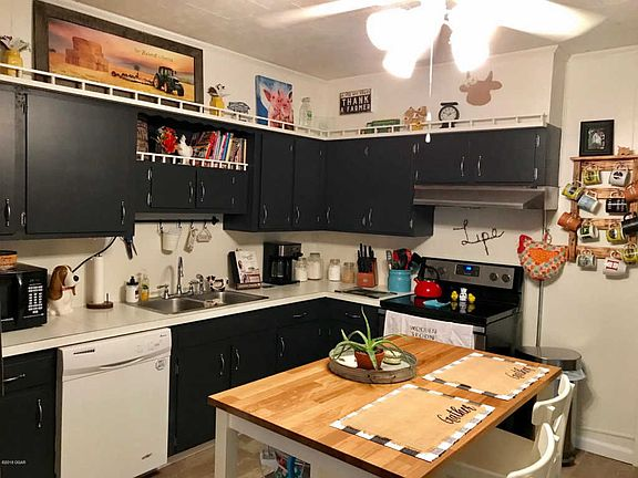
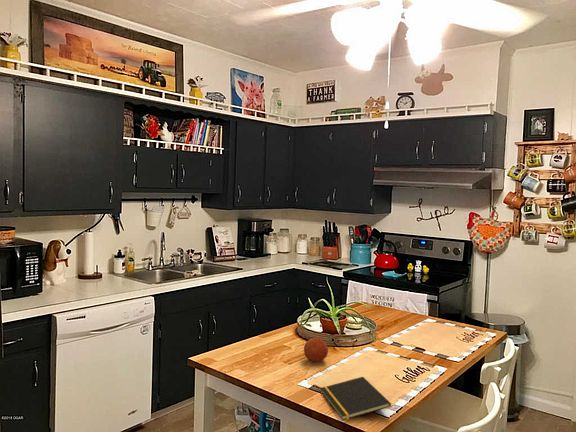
+ notepad (353, 396)
+ fruit (315, 349)
